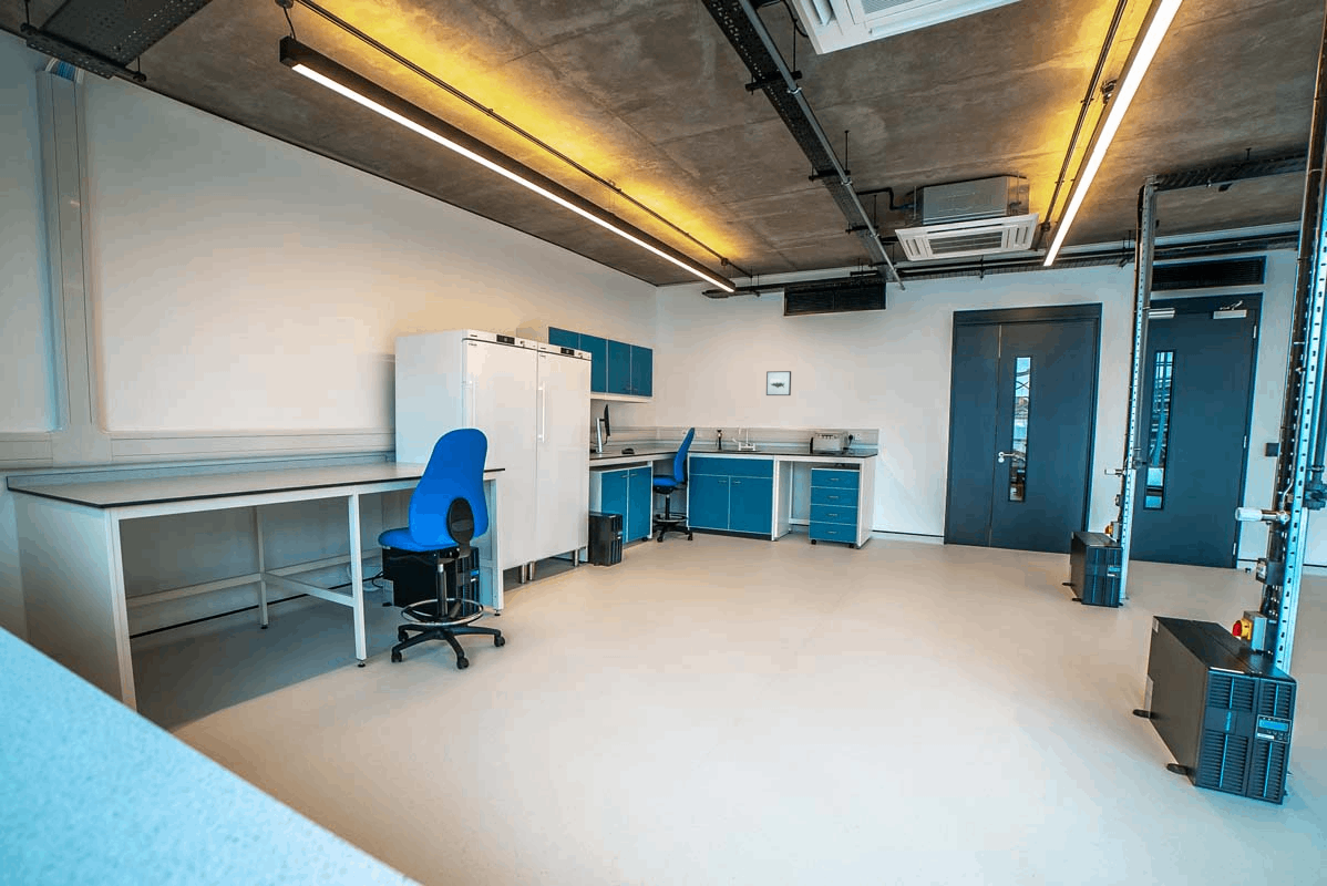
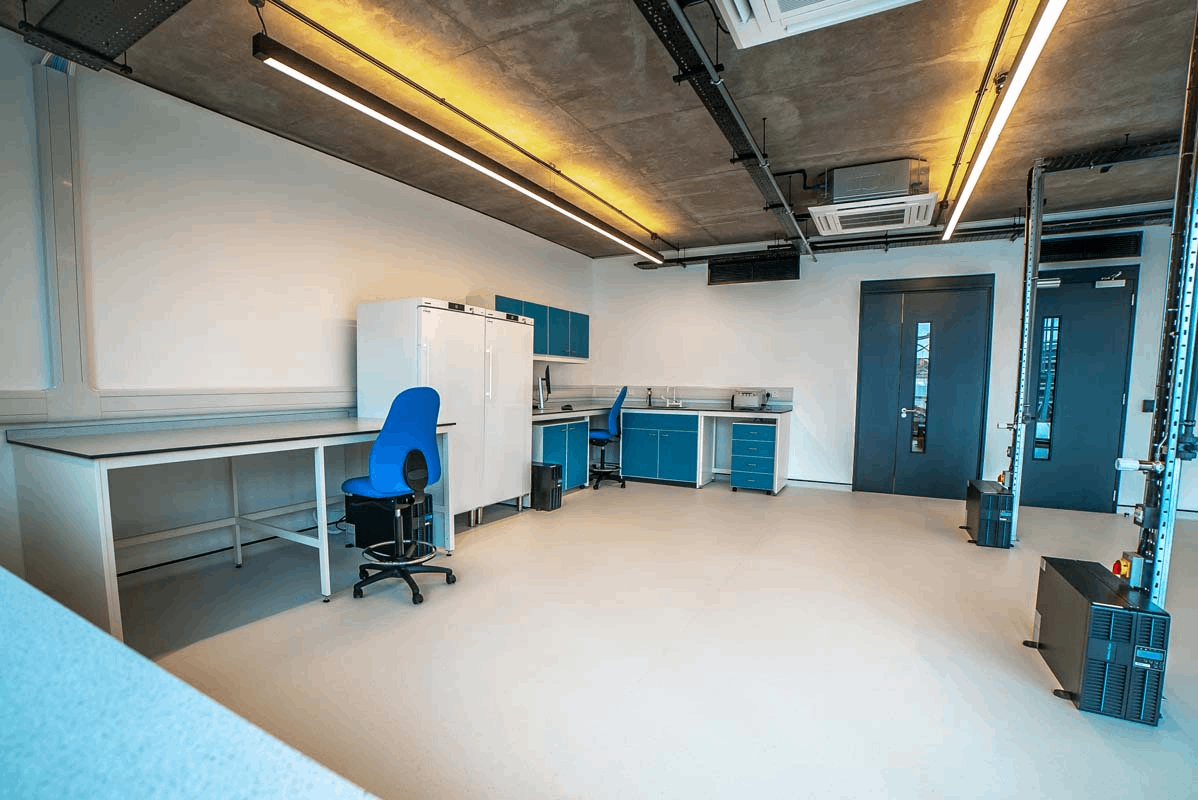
- wall art (778, 383)
